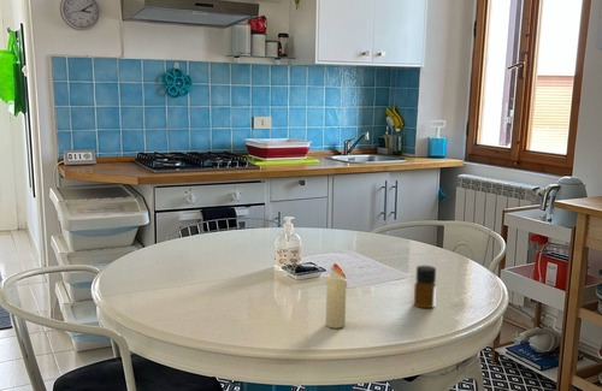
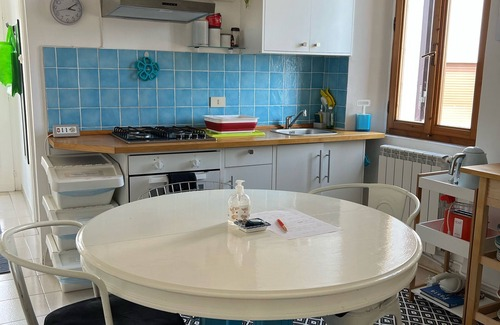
- bottle (425, 286)
- candle (336, 294)
